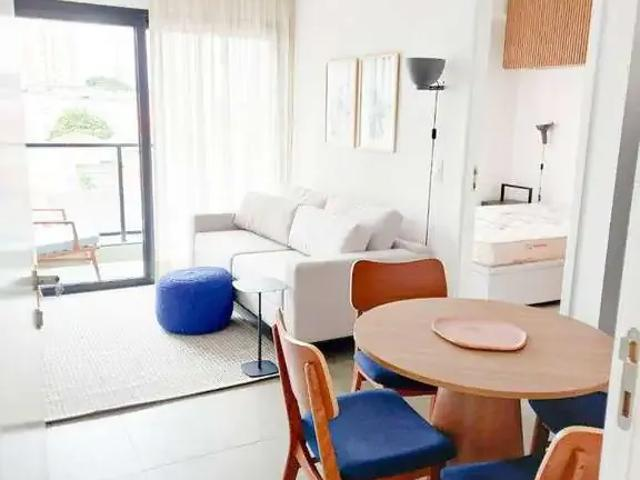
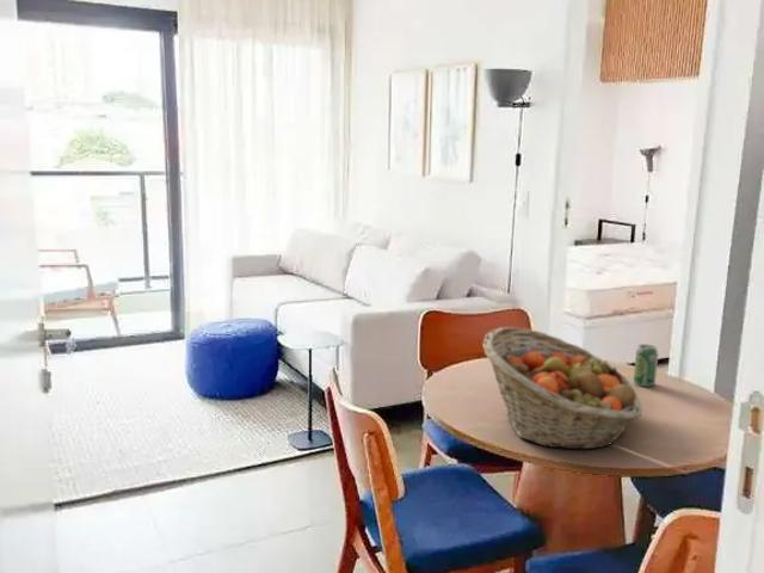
+ beverage can (646, 364)
+ fruit basket (559, 382)
